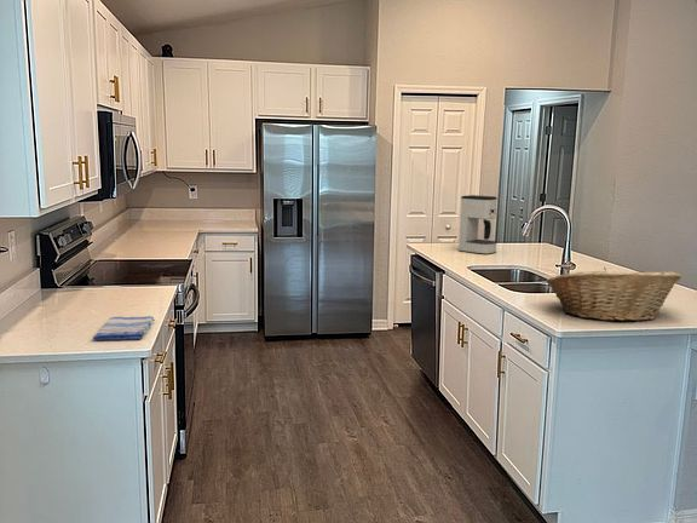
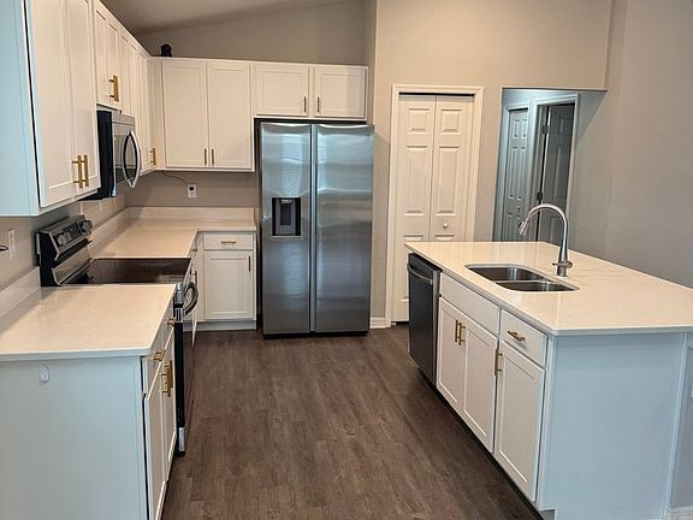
- dish towel (125, 327)
- coffee maker (484, 224)
- fruit basket (611, 288)
